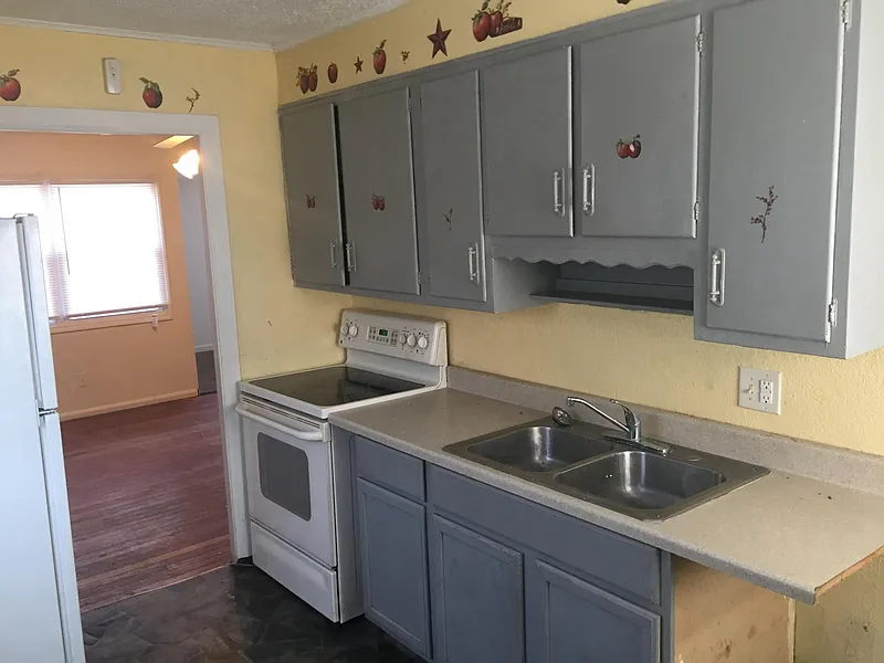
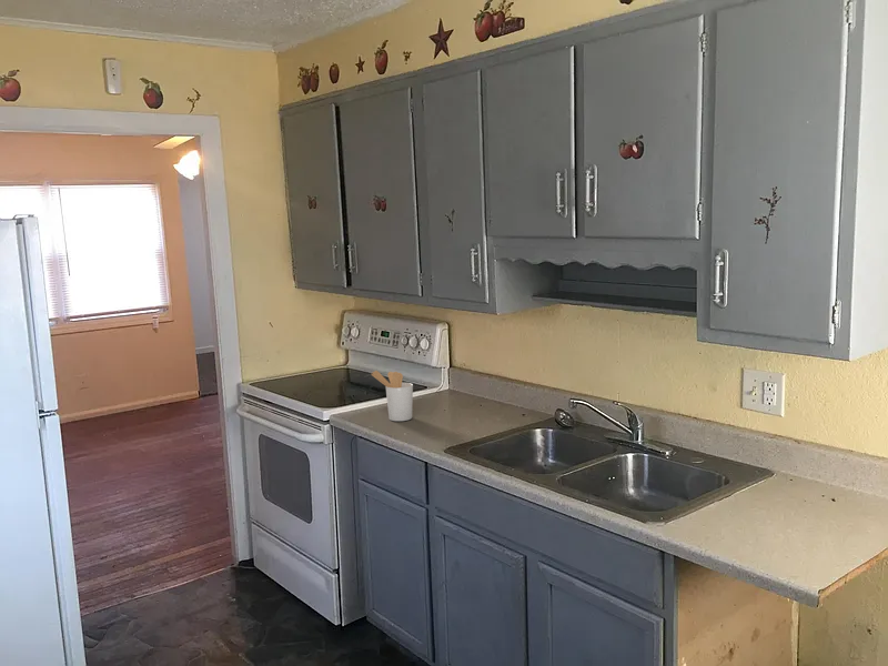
+ utensil holder (392, 393)
